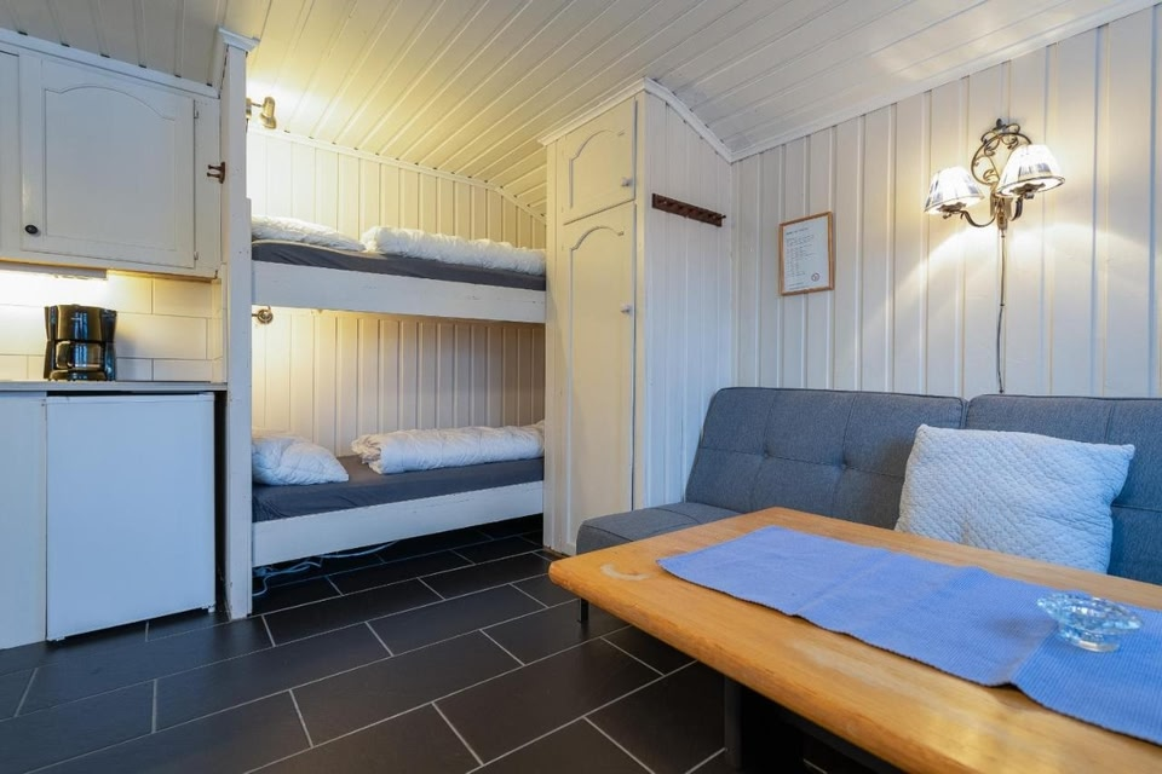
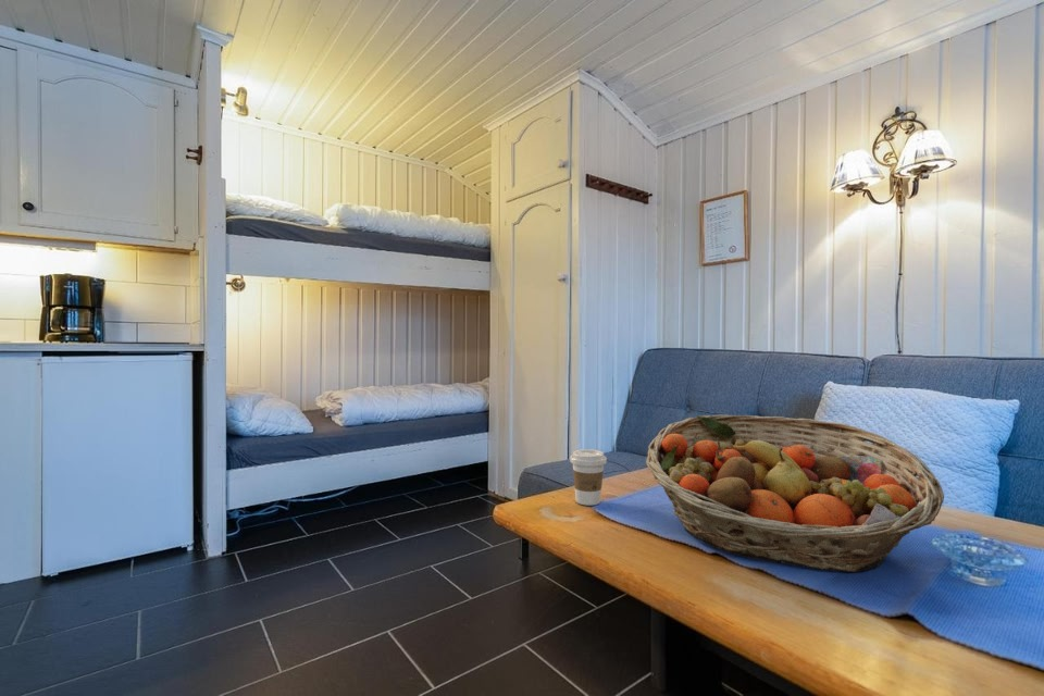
+ fruit basket (775, 480)
+ coffee cup (587, 476)
